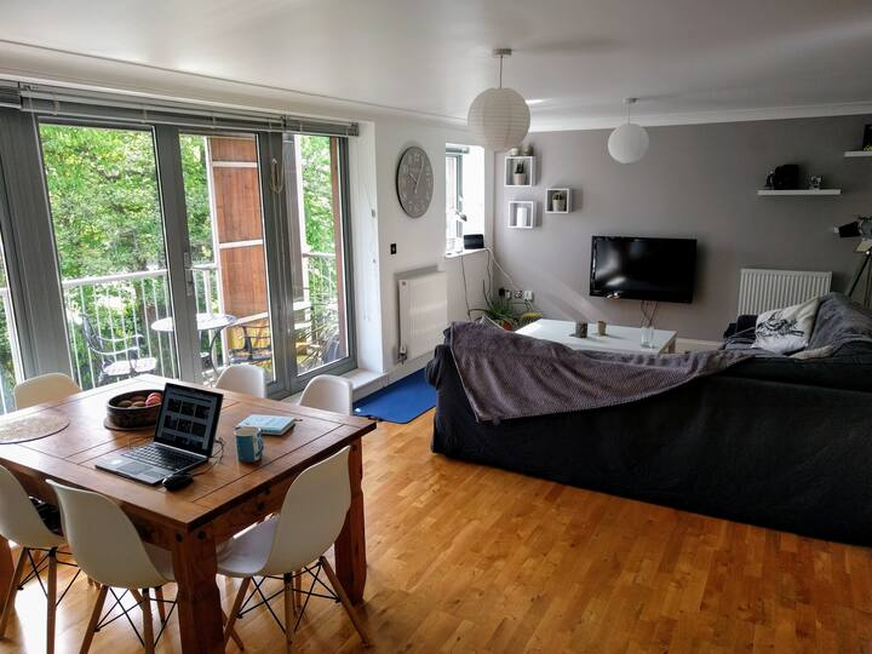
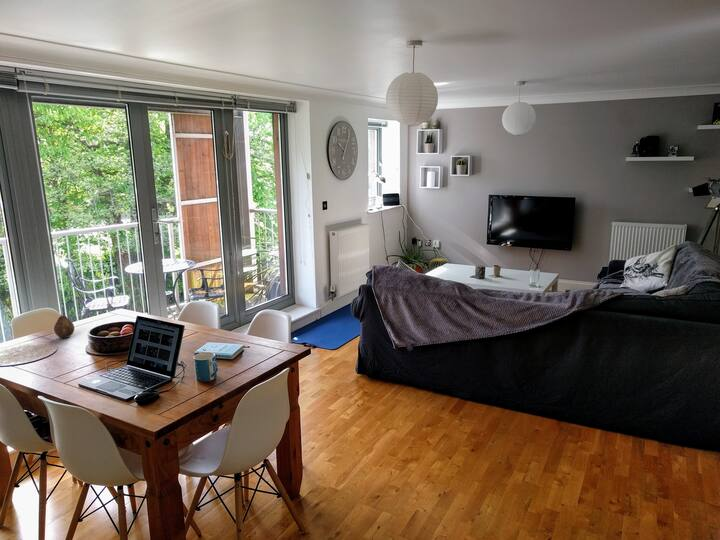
+ fruit (63, 326)
